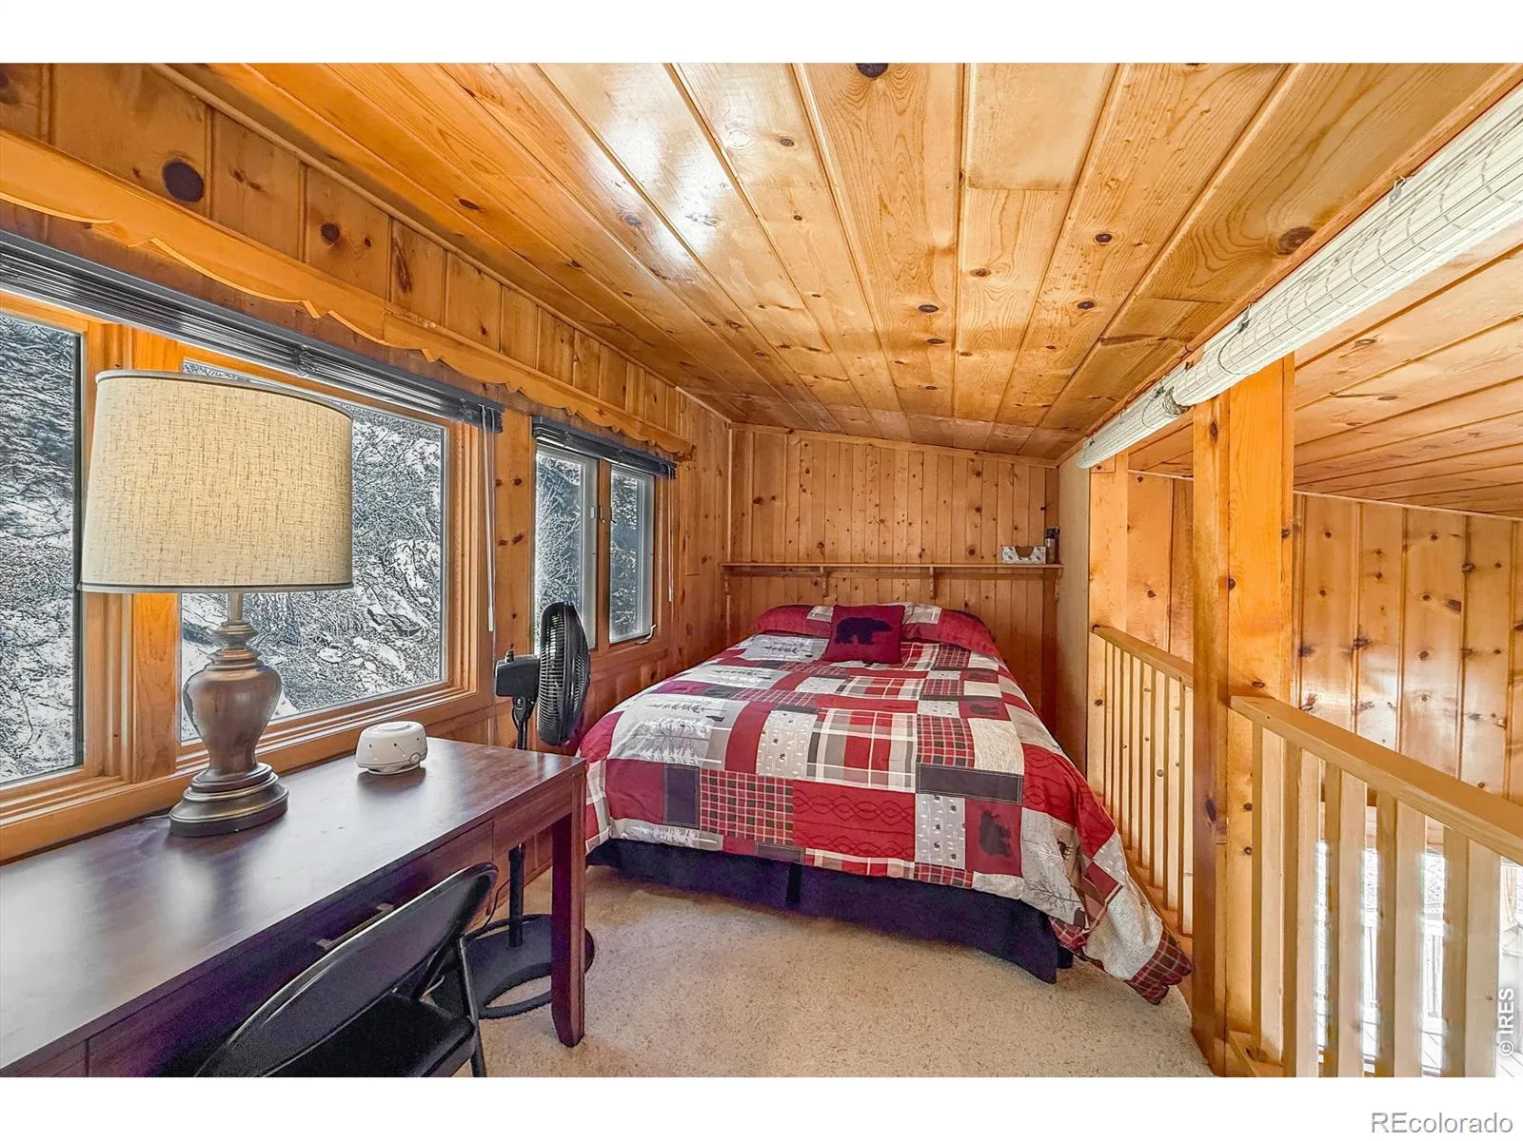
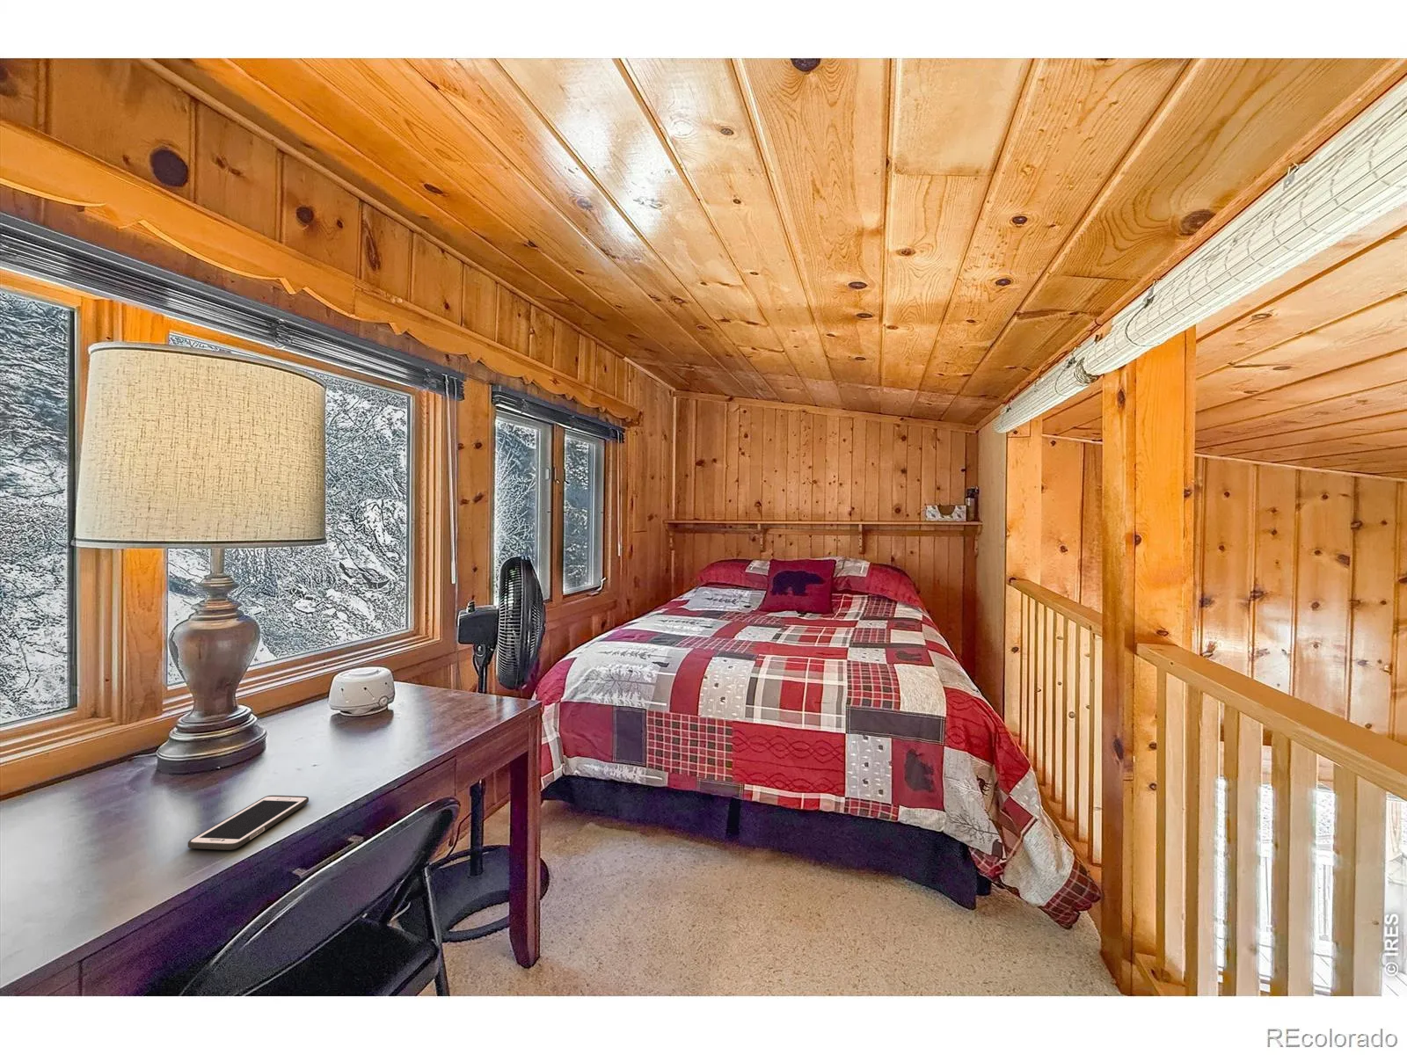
+ cell phone (253, 820)
